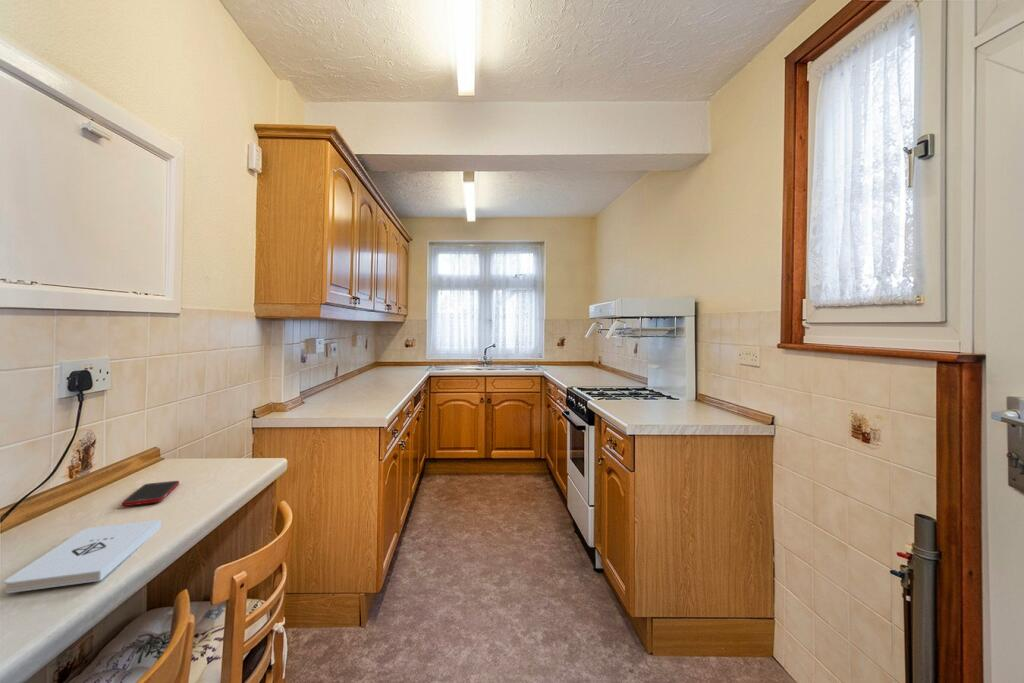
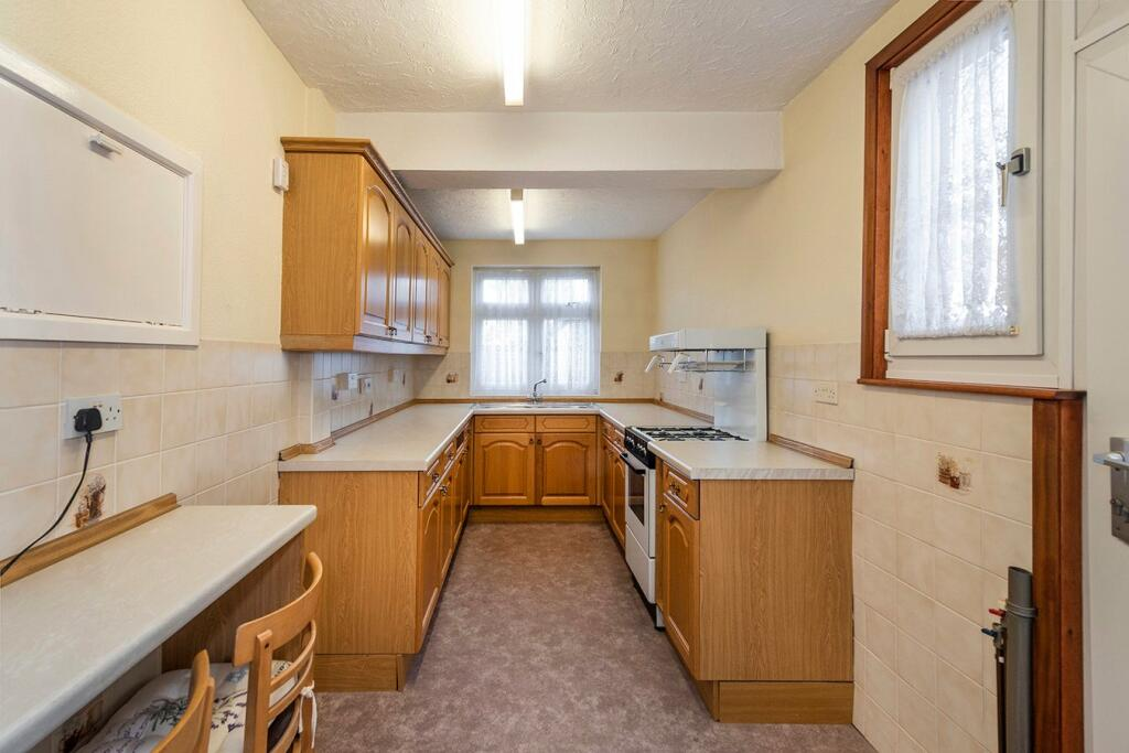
- cell phone (152, 492)
- notepad (92, 551)
